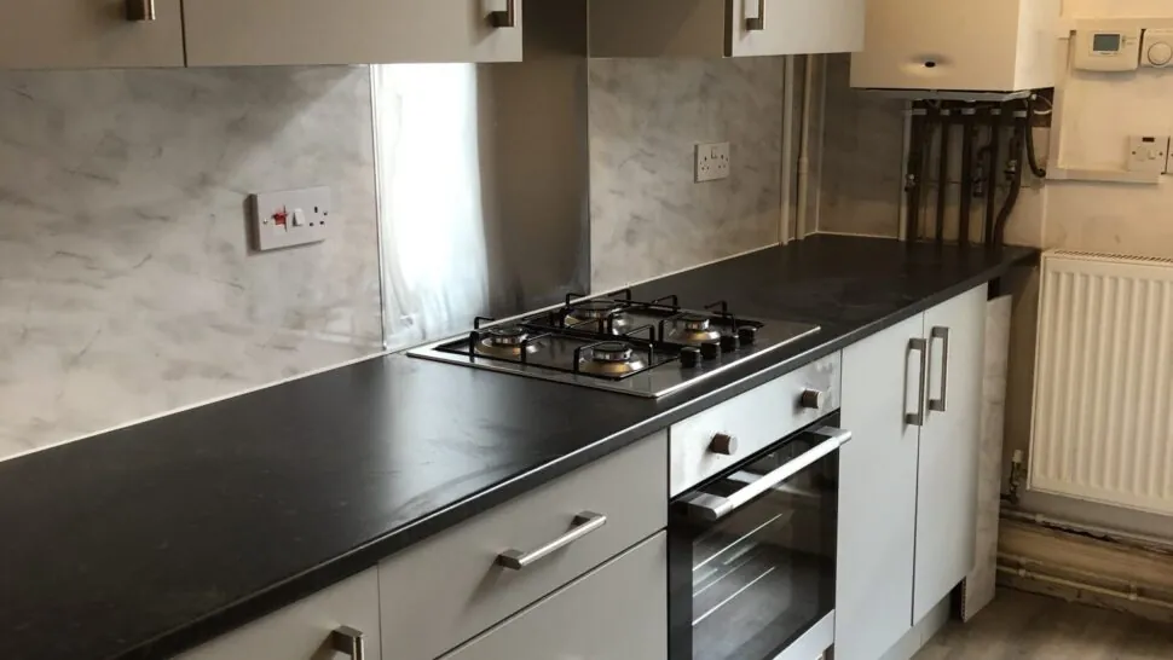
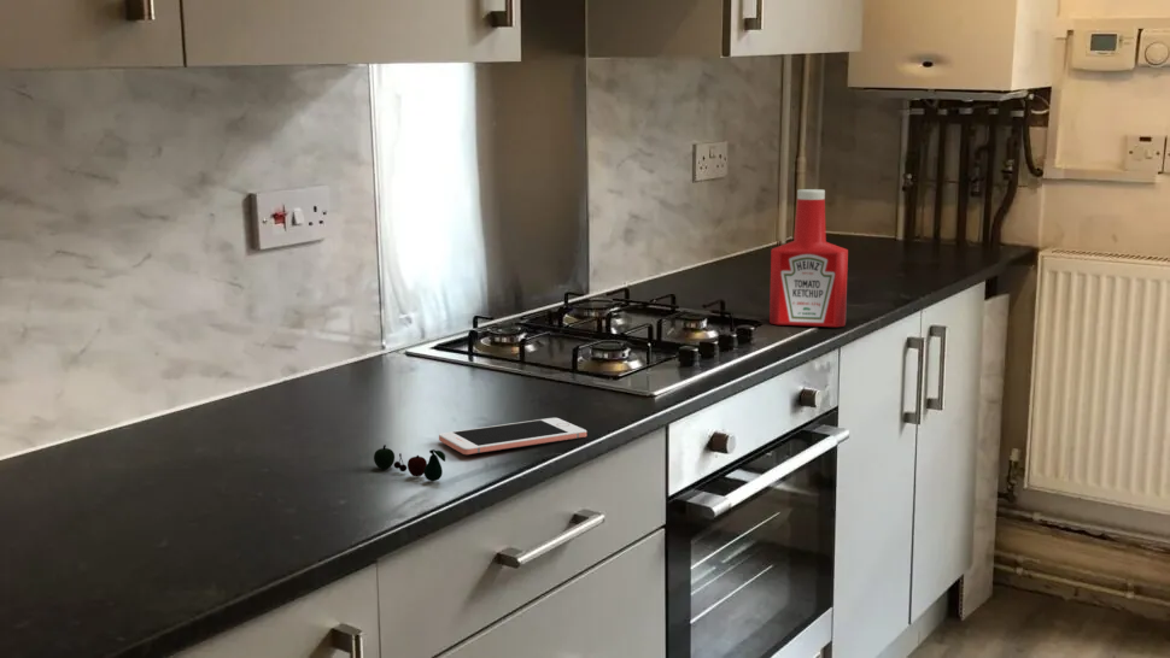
+ fruit (410, 459)
+ cell phone (513, 435)
+ soap bottle (809, 257)
